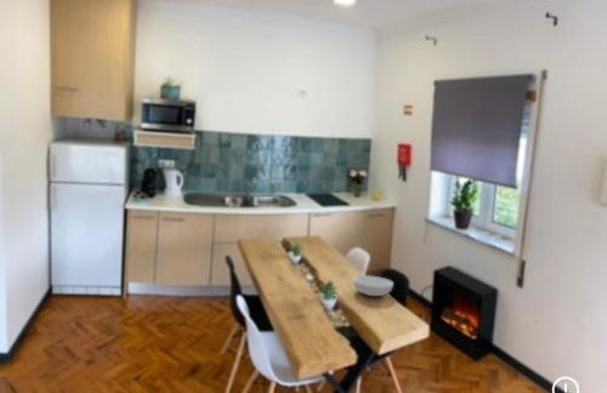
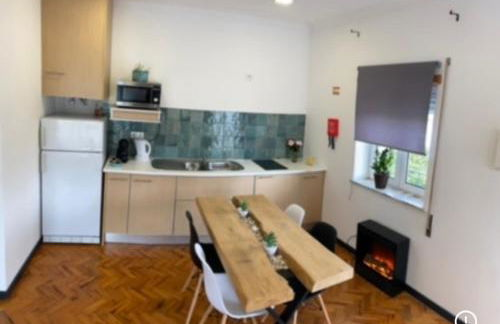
- serving bowl (371, 286)
